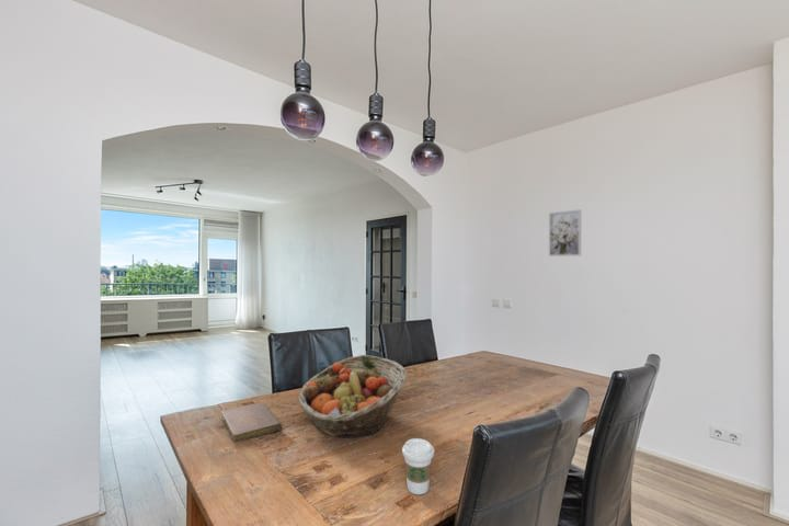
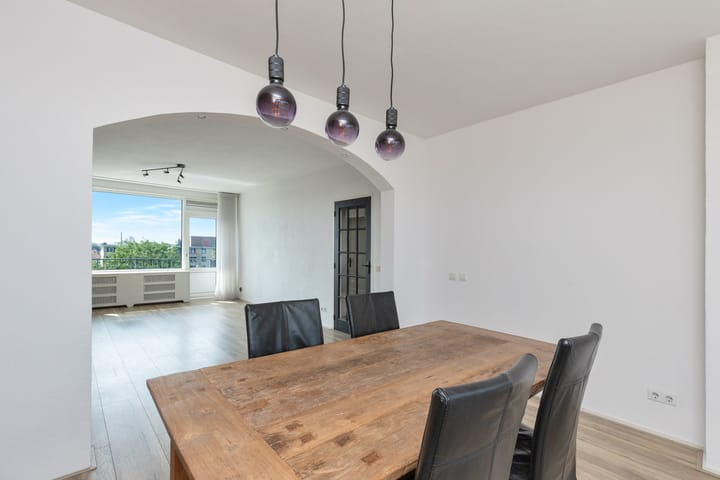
- coffee cup (418, 466)
- notebook (250, 420)
- wall art (564, 233)
- fruit basket (352, 391)
